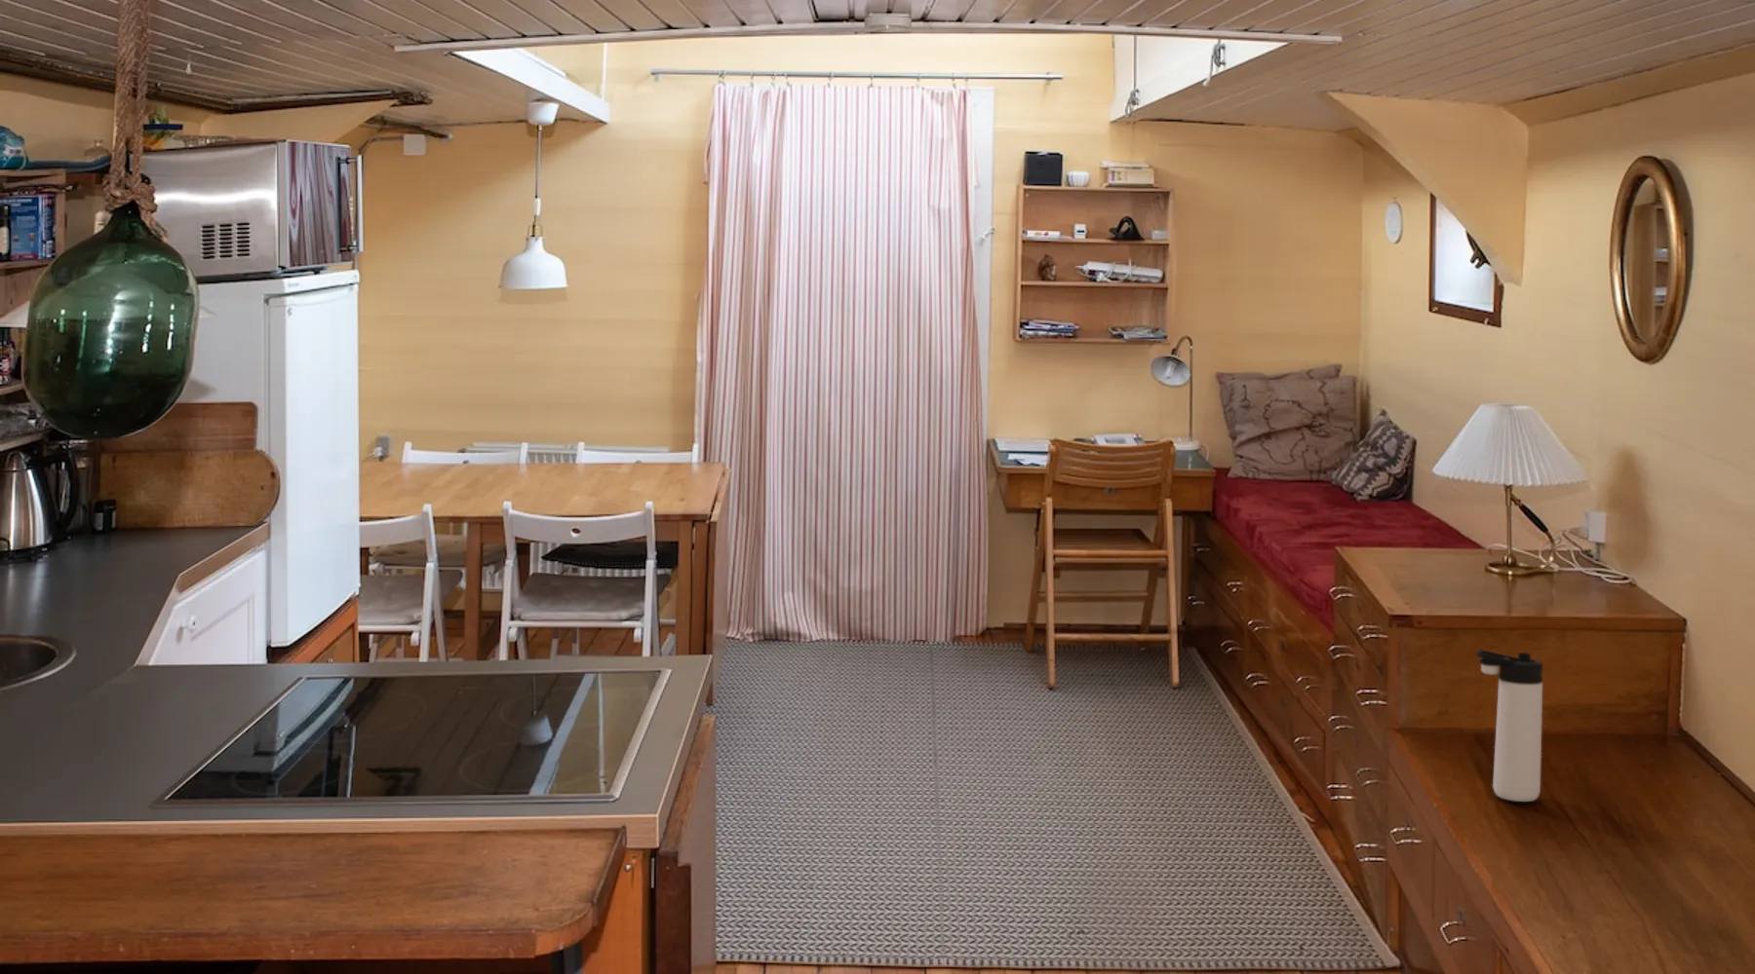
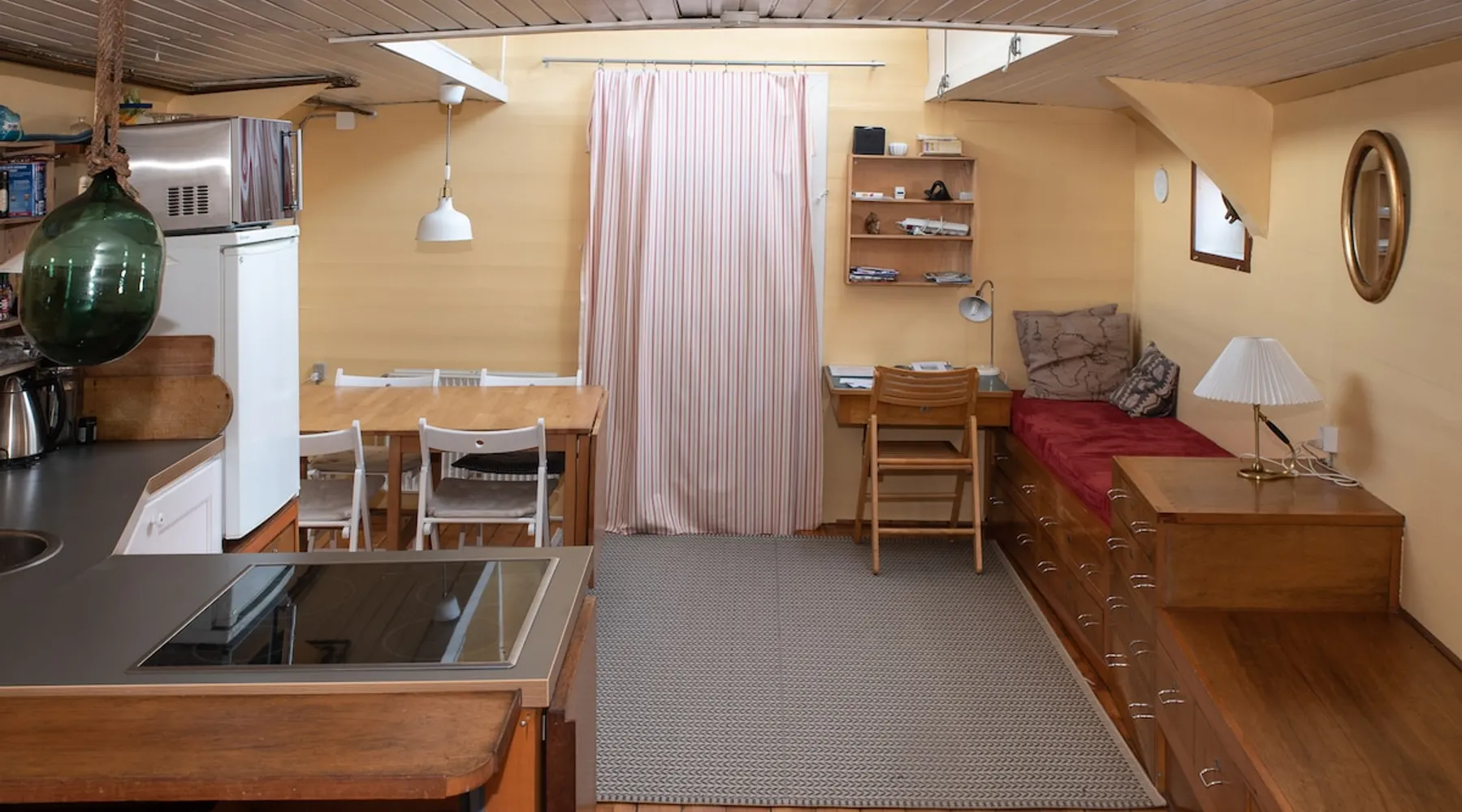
- thermos bottle (1508, 723)
